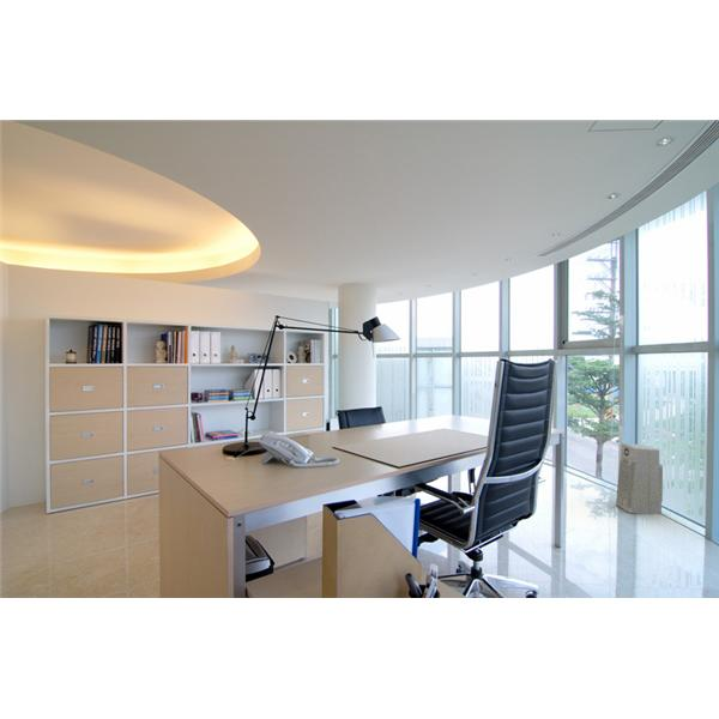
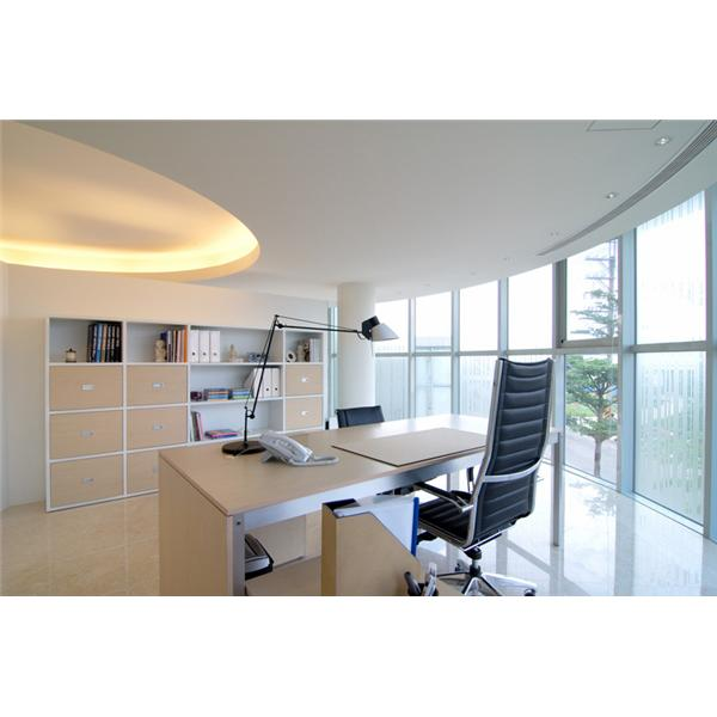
- air purifier (639, 477)
